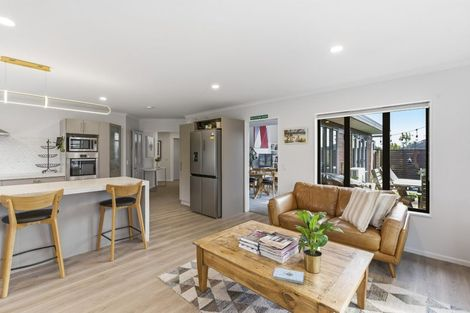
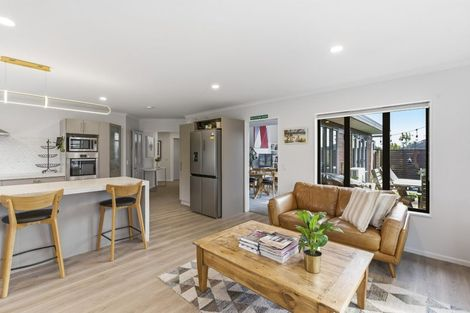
- notepad (288, 275)
